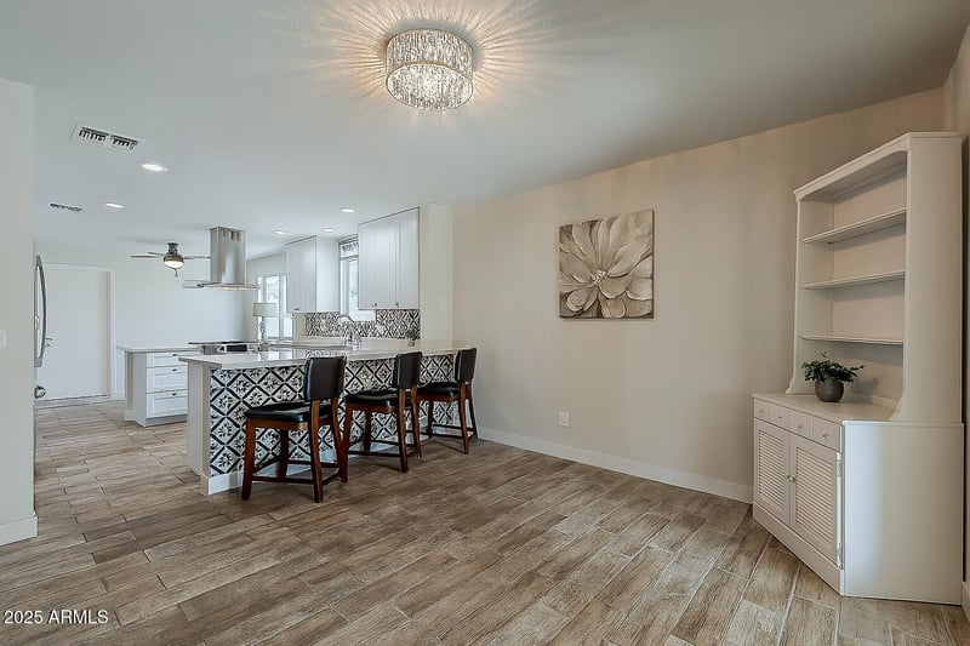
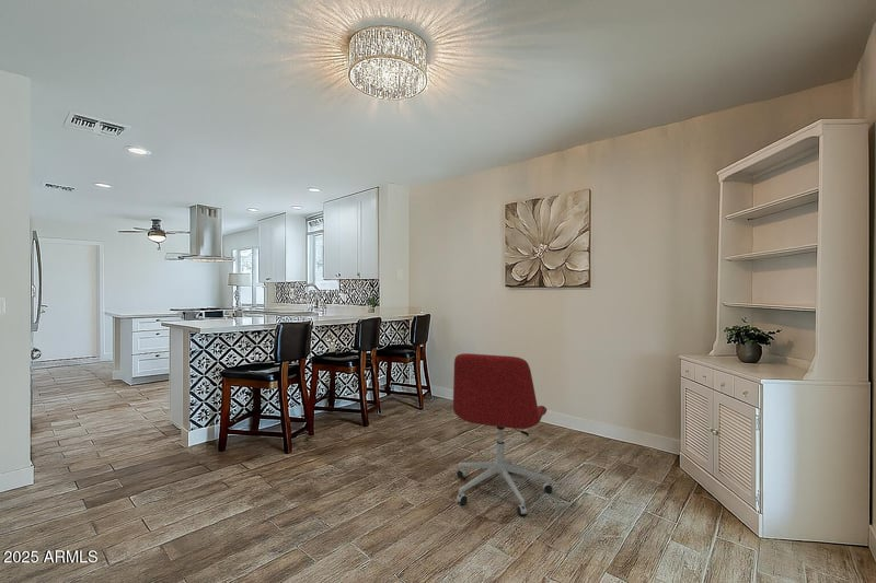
+ office chair (500, 419)
